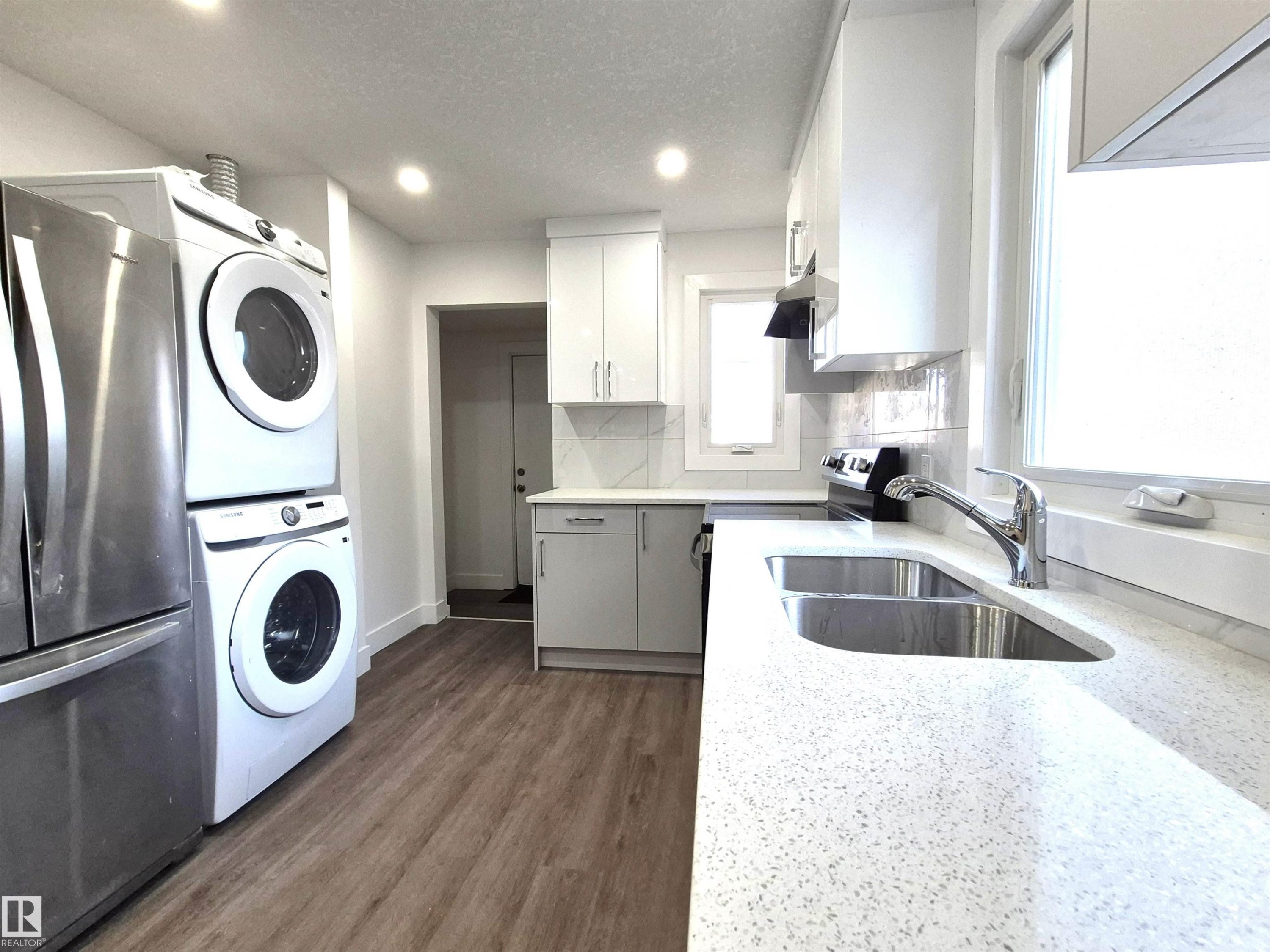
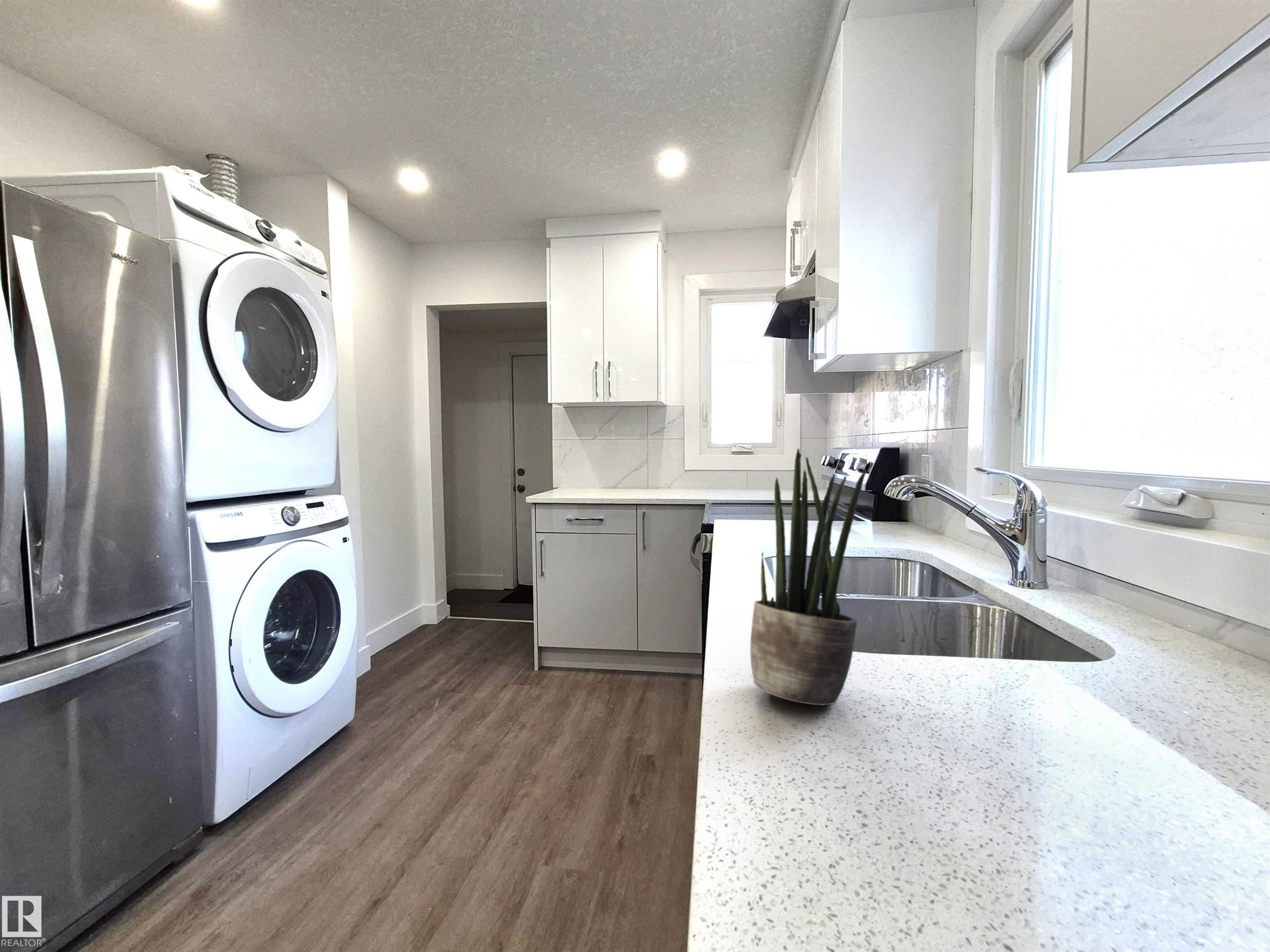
+ potted plant (809, 570)
